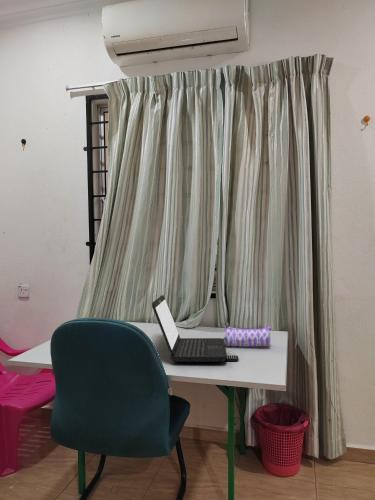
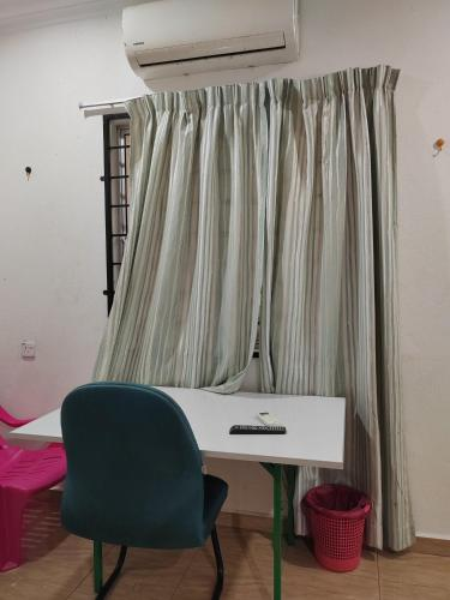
- laptop (191, 338)
- pencil case (247, 336)
